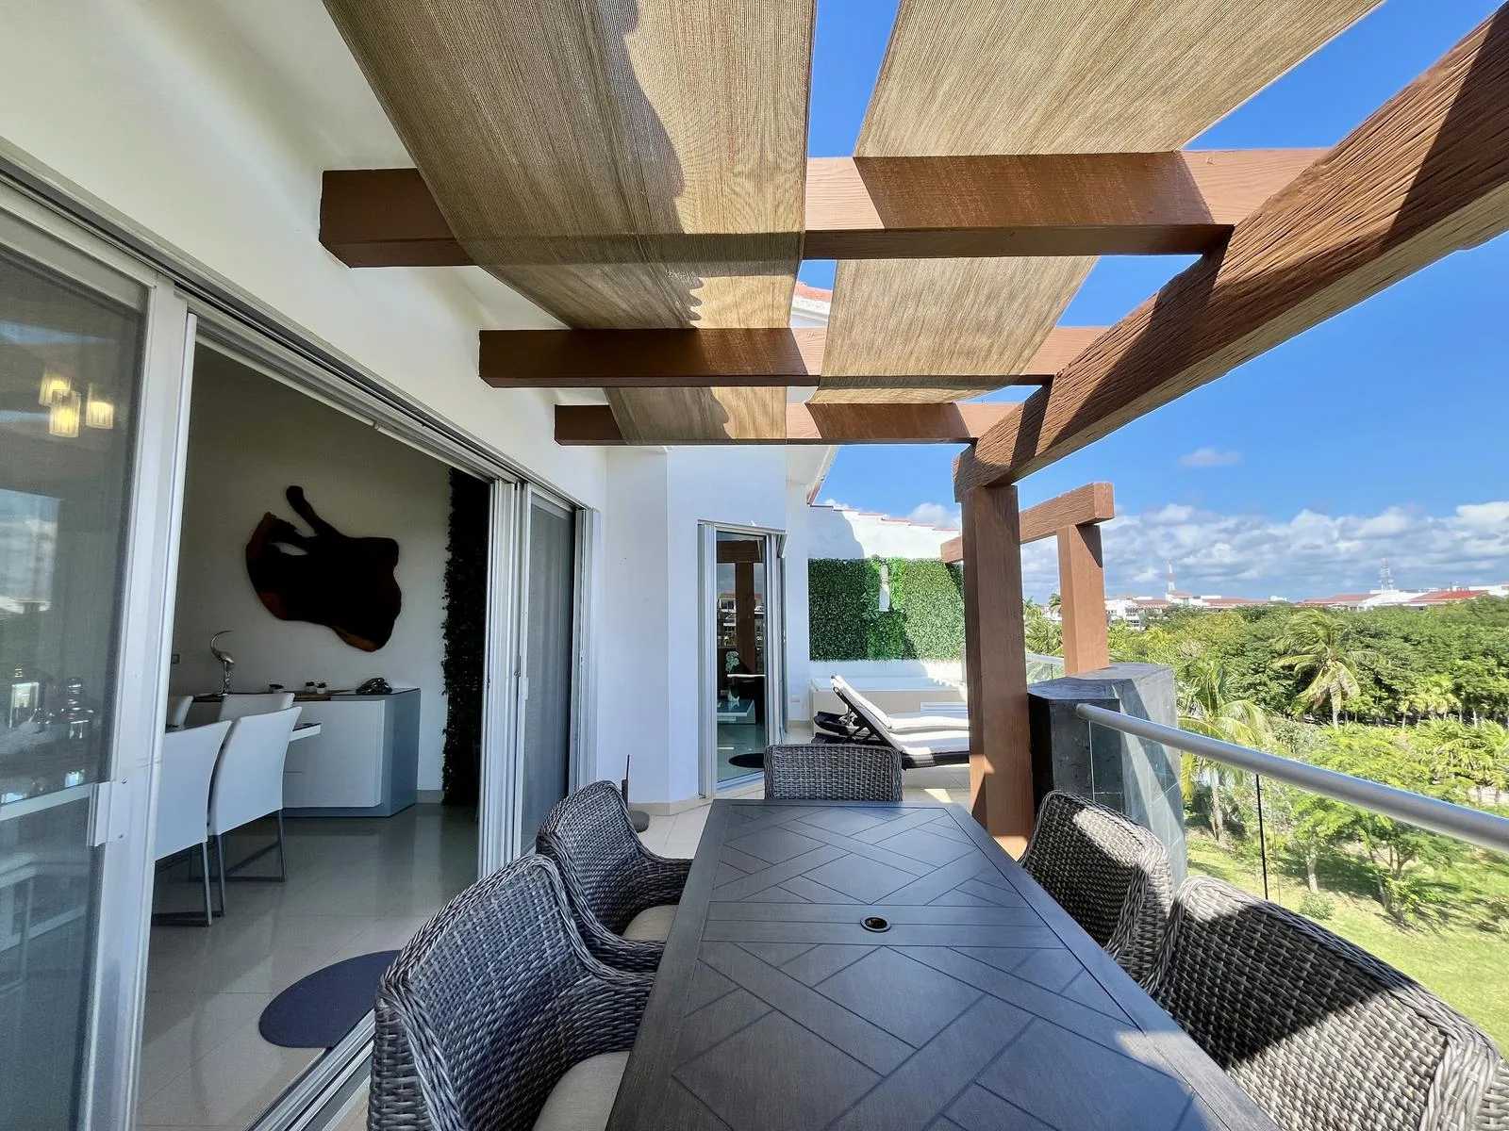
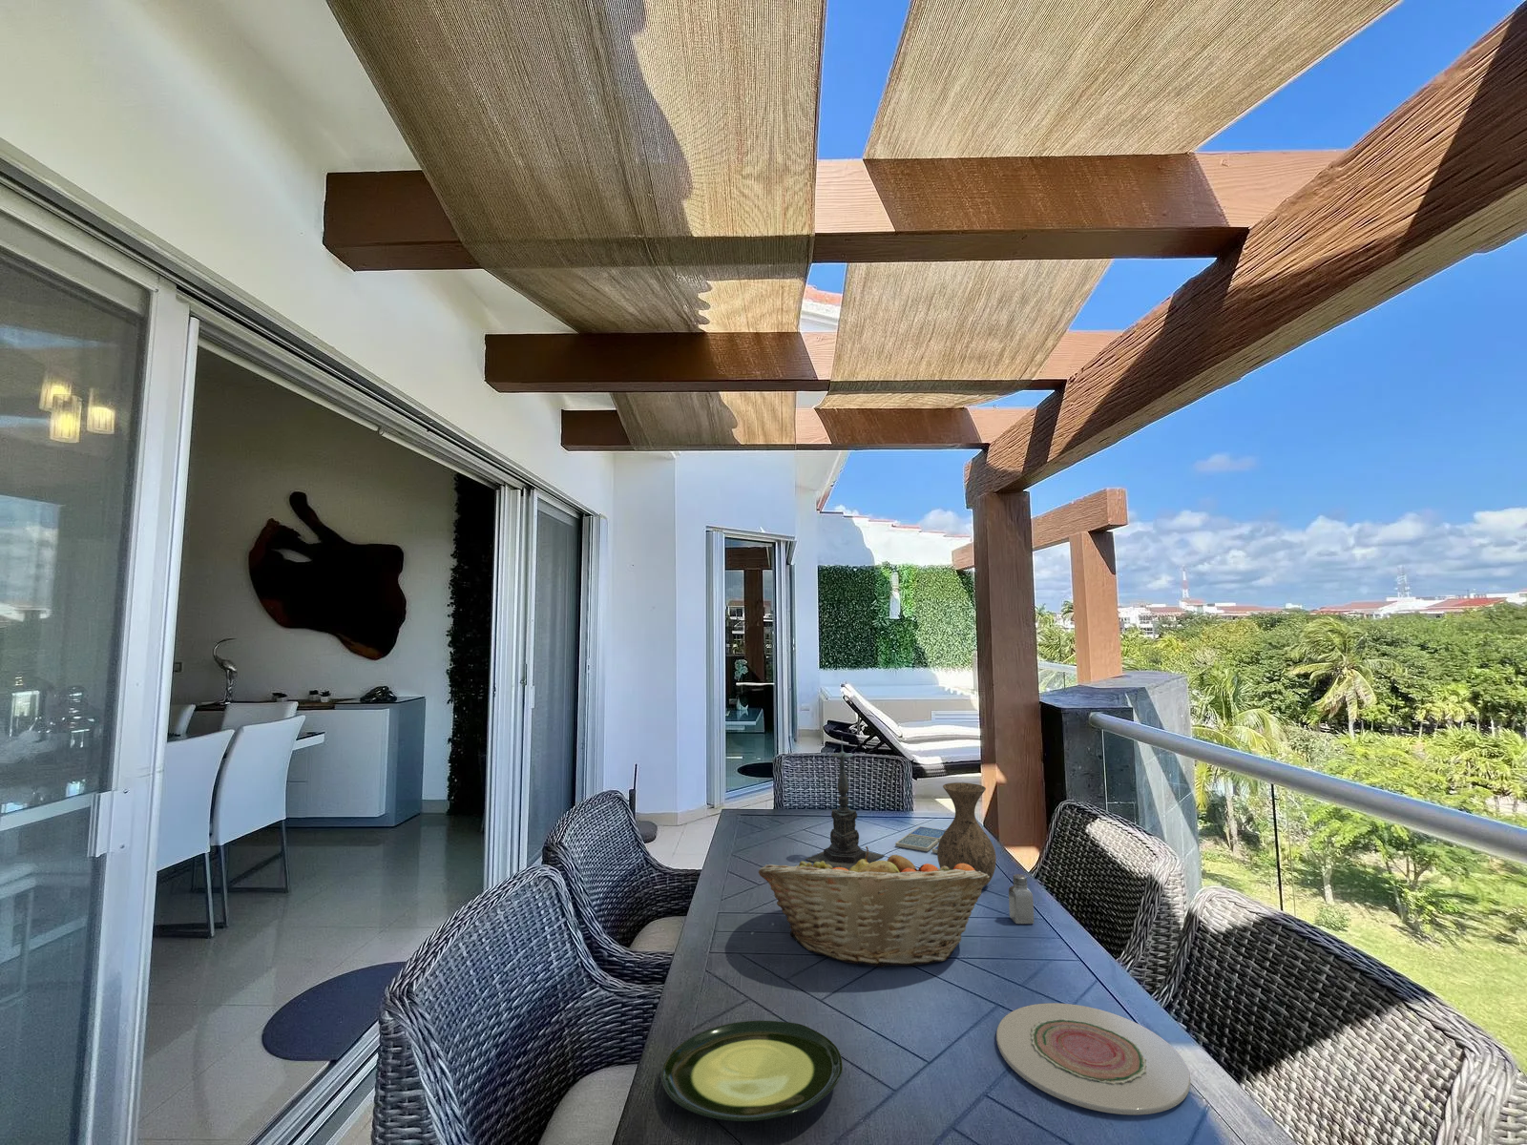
+ drink coaster (939, 841)
+ fruit basket (872, 892)
+ candle holder (844, 796)
+ saltshaker (1021, 898)
+ plate (751, 1066)
+ vase (964, 835)
+ plate (1088, 1050)
